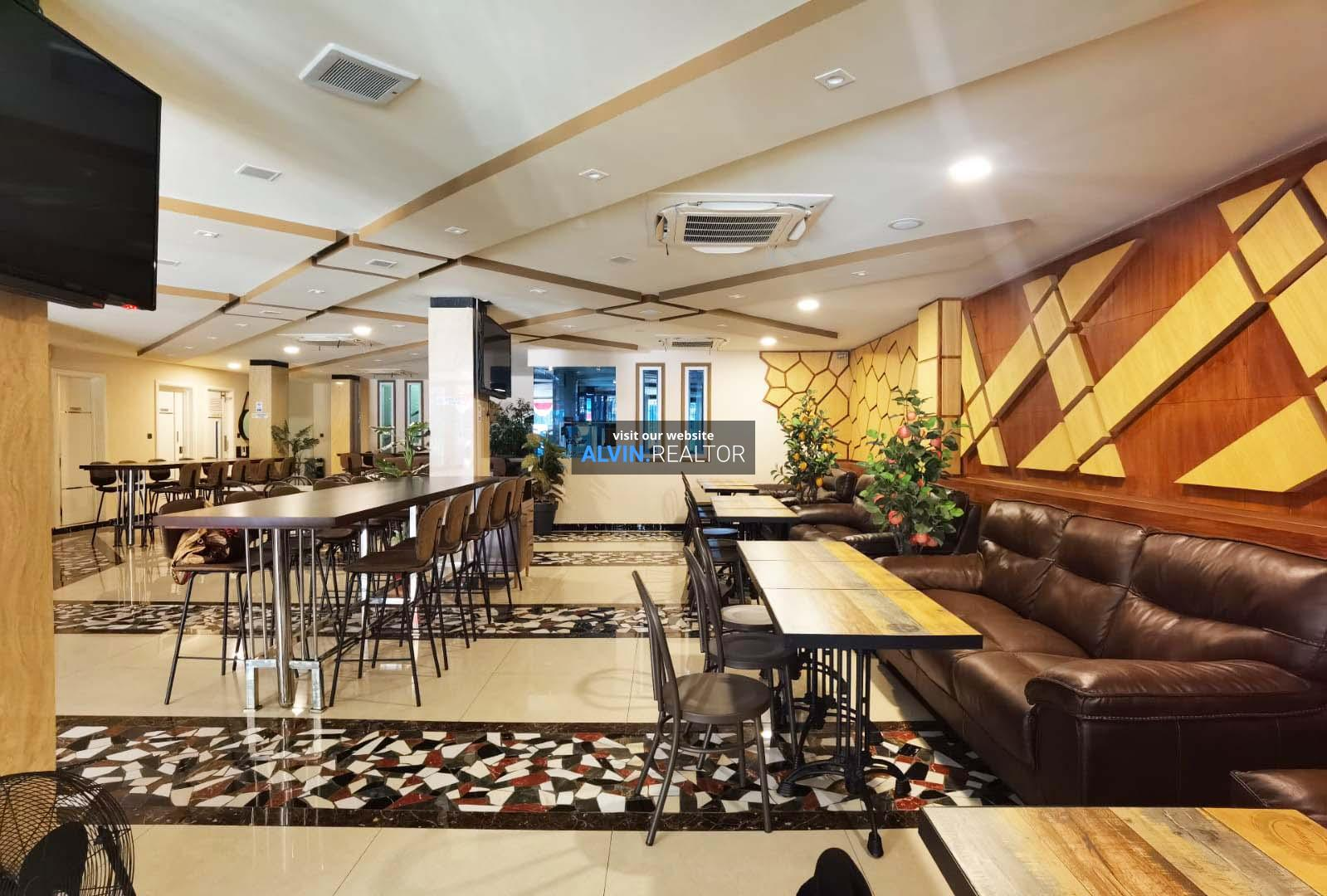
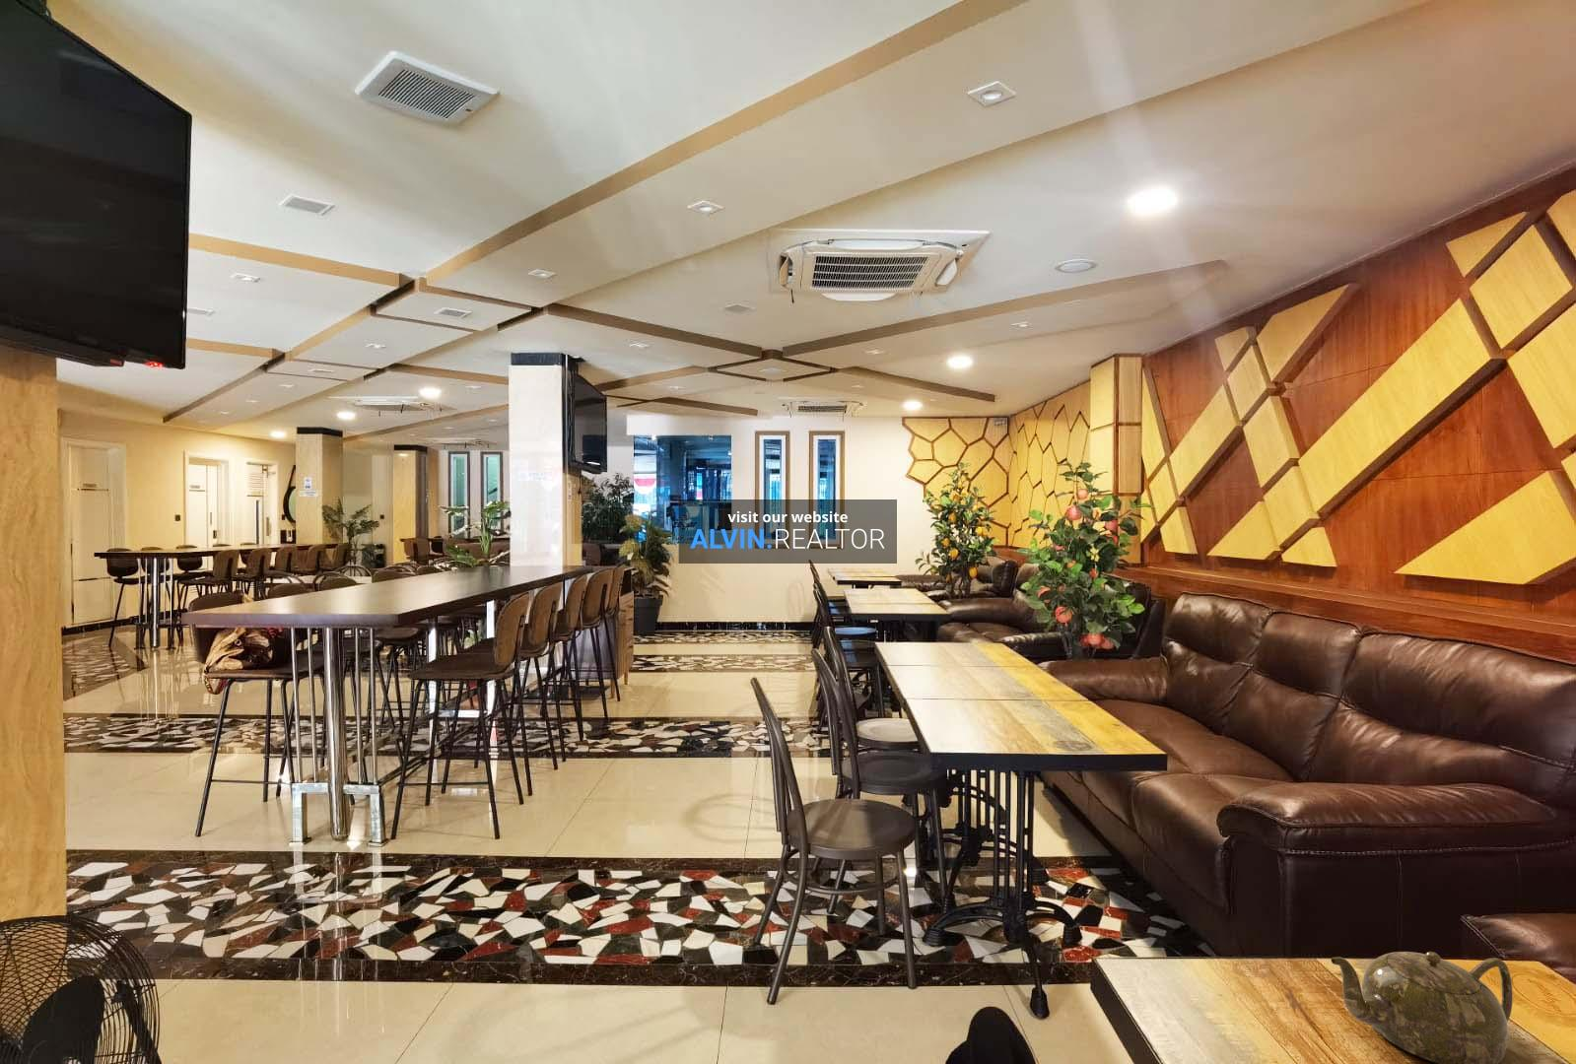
+ teapot (1423, 994)
